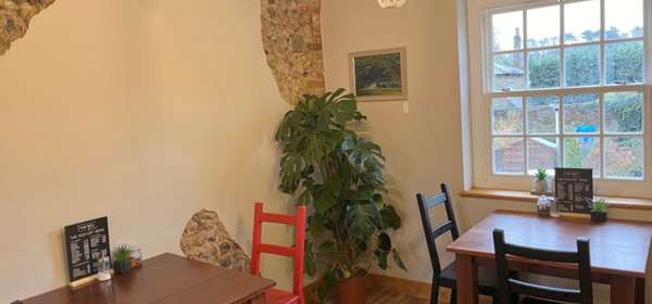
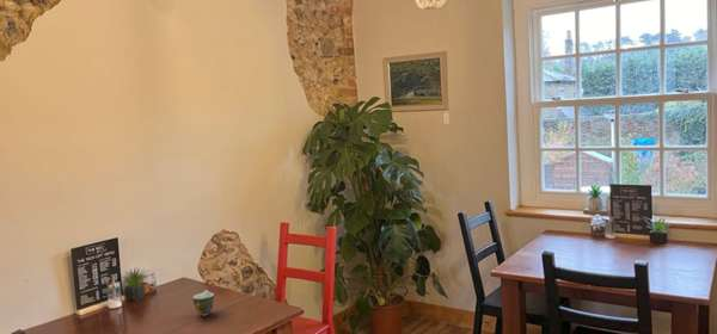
+ teacup (202, 303)
